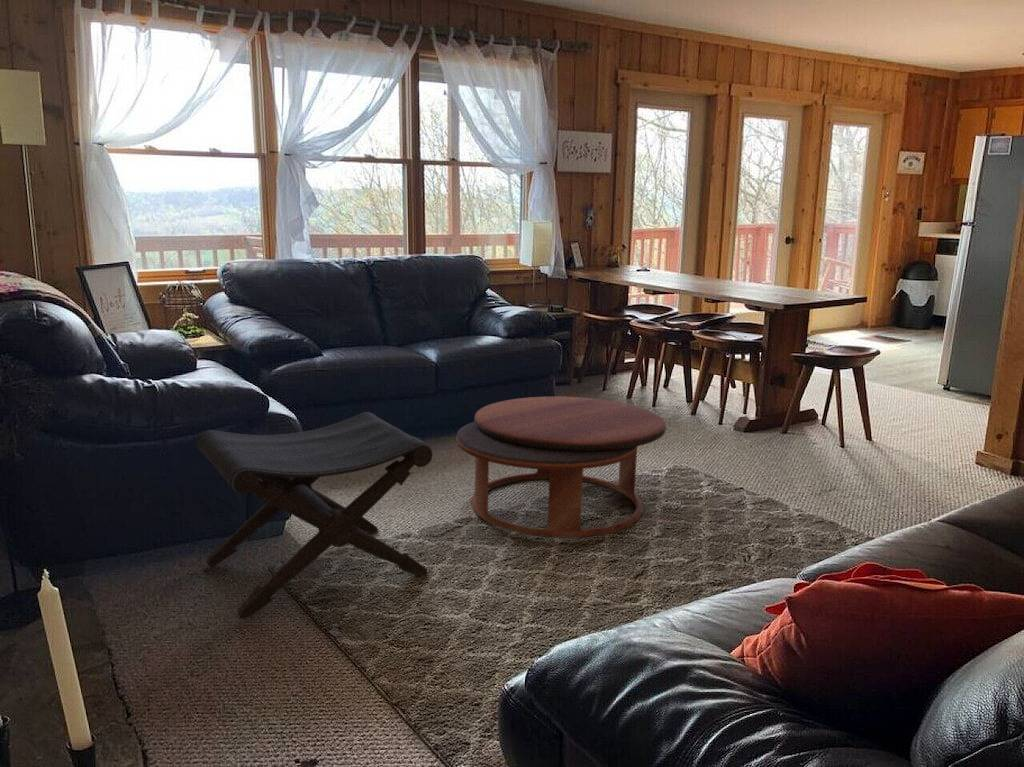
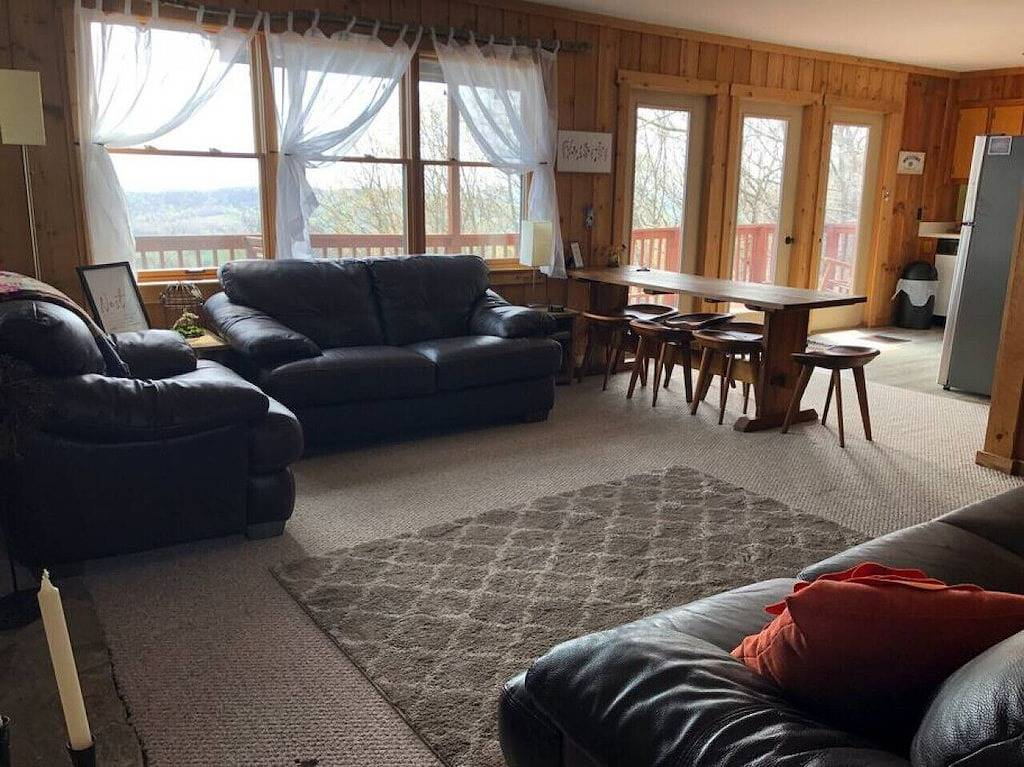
- coffee table (559, 462)
- footstool (314, 504)
